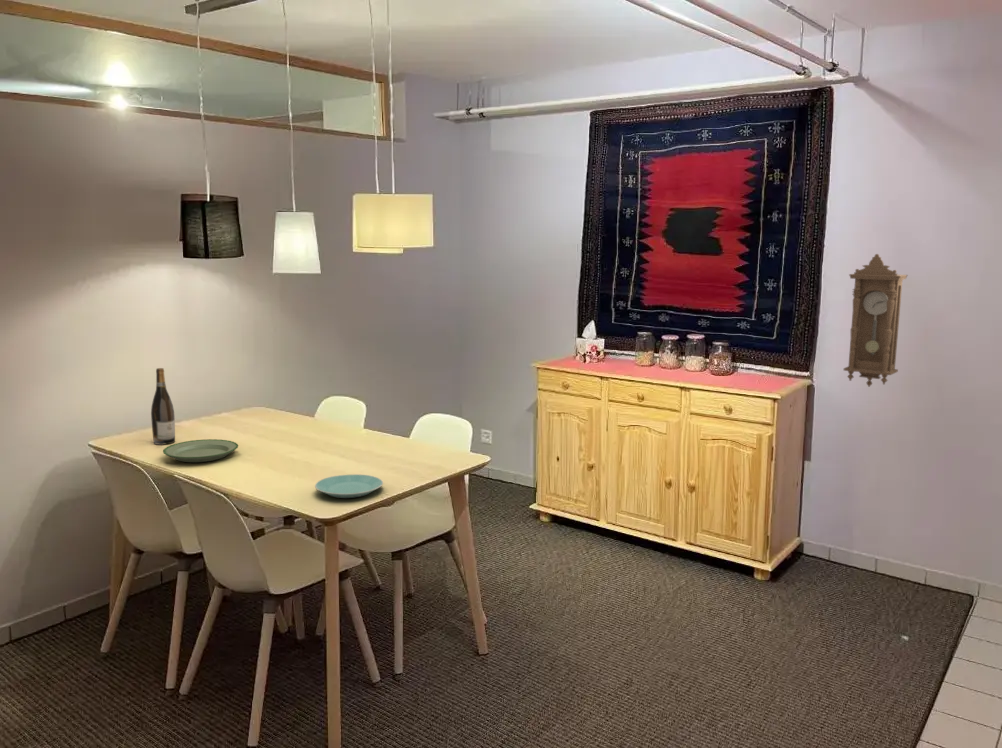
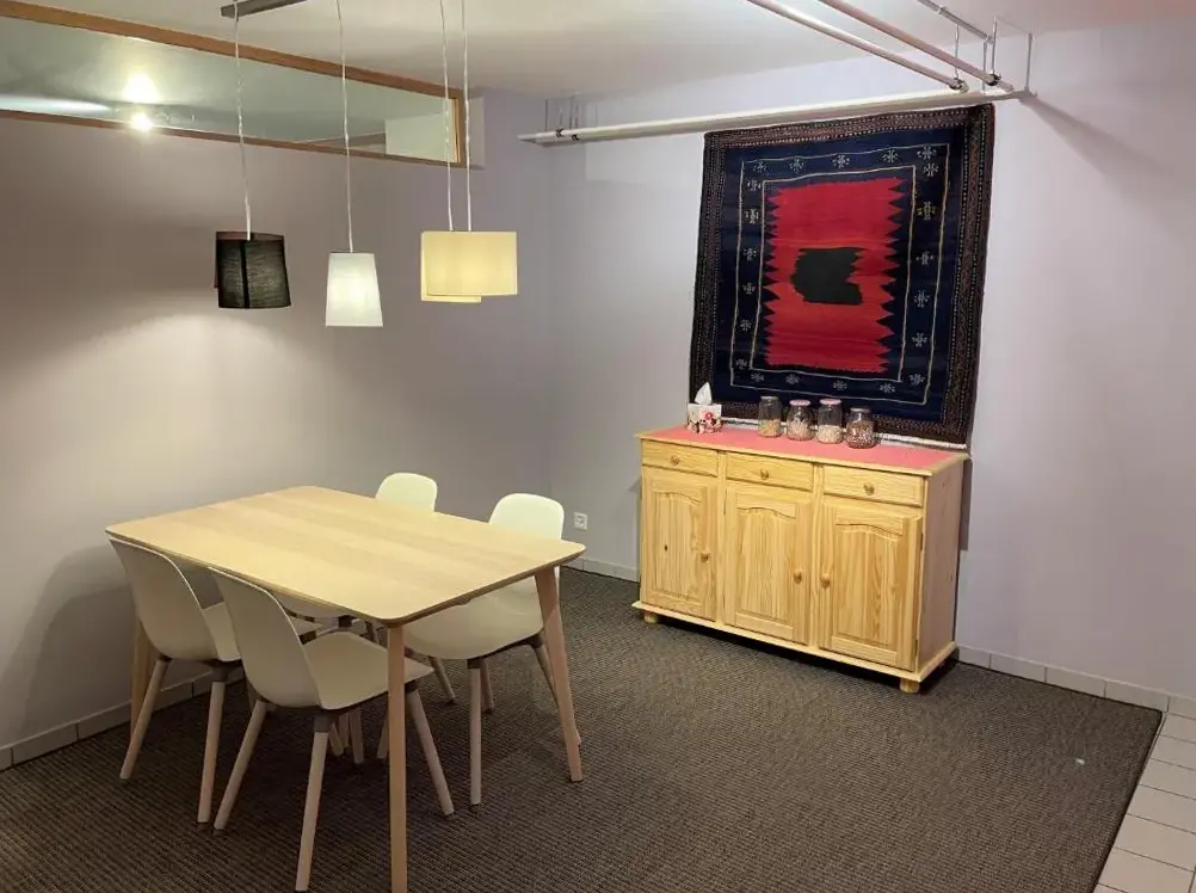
- plate (201, 451)
- wine bottle (162, 405)
- plate (349, 487)
- pendulum clock (874, 321)
